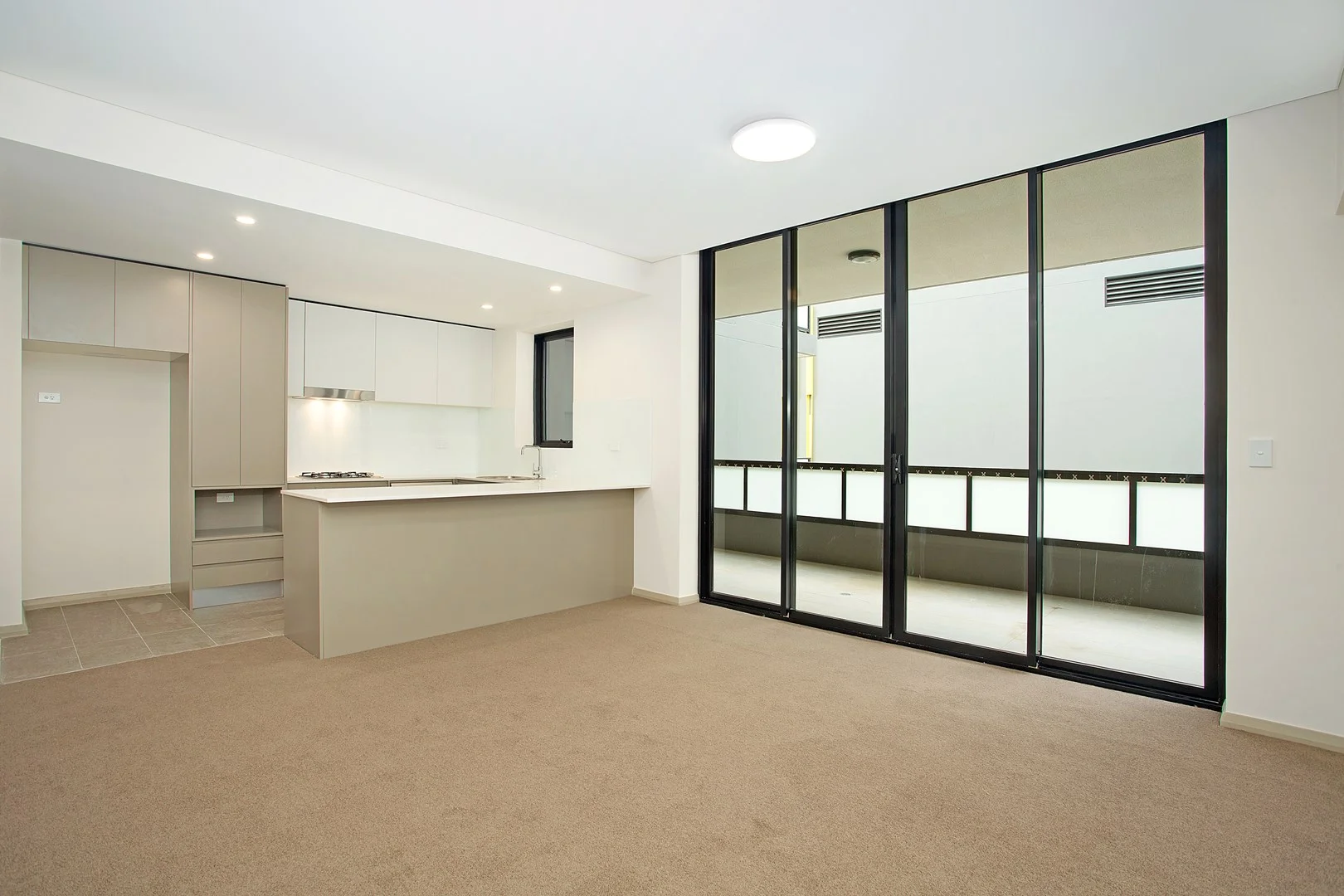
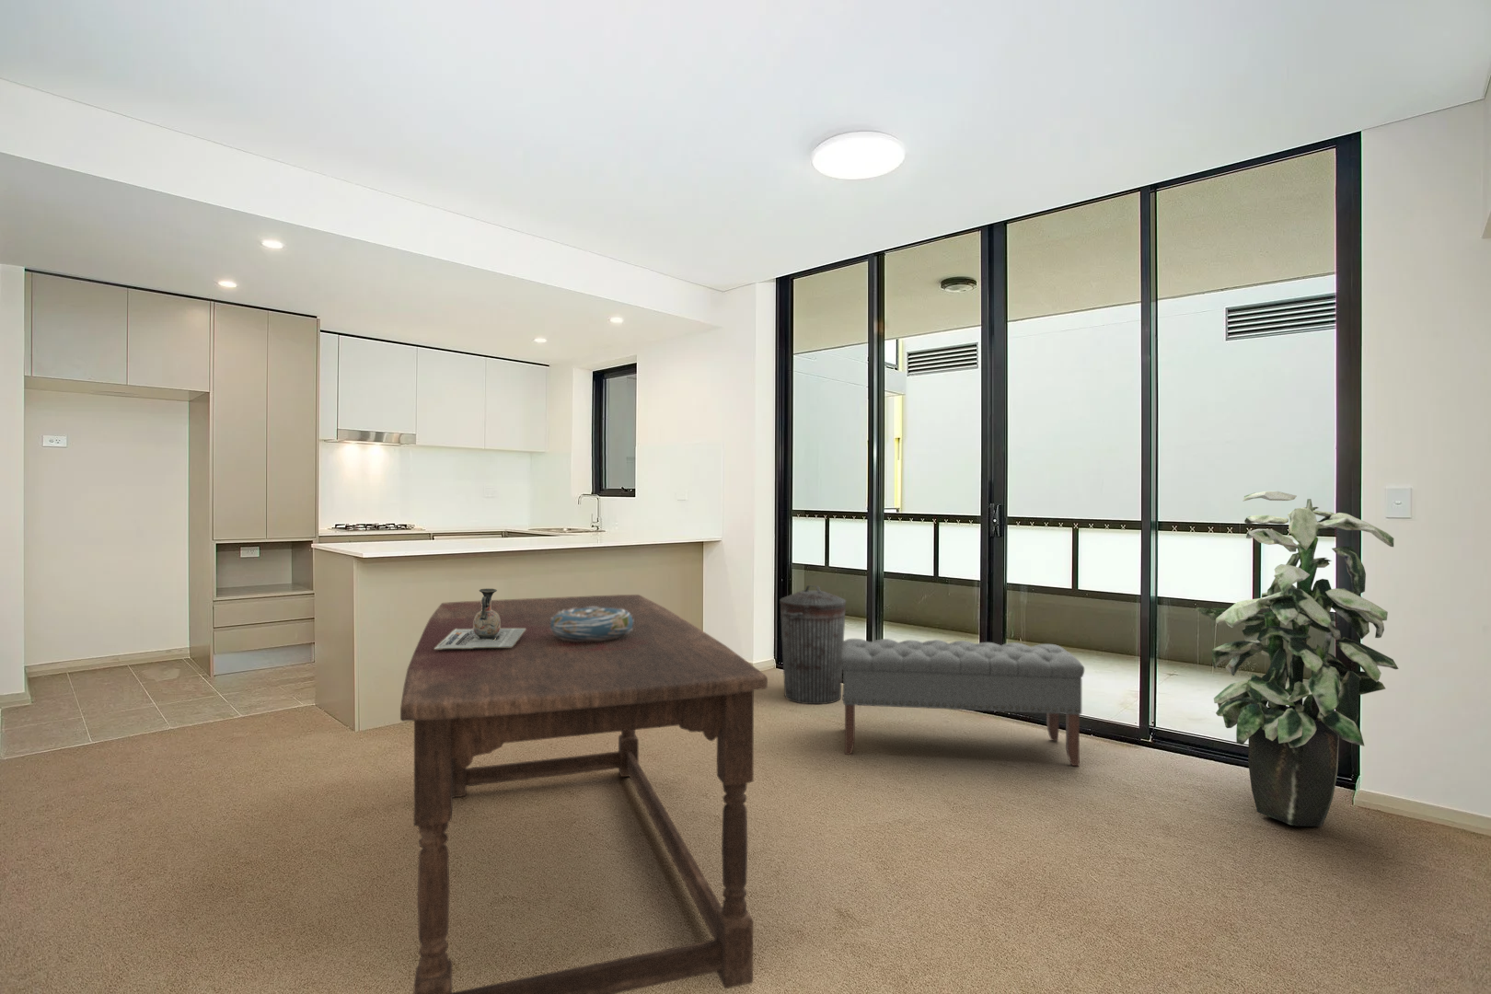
+ dining table (562, 737)
+ decorative bowl (591, 622)
+ bench (953, 696)
+ trash can (813, 640)
+ indoor plant (1288, 652)
+ decorative vase (483, 615)
